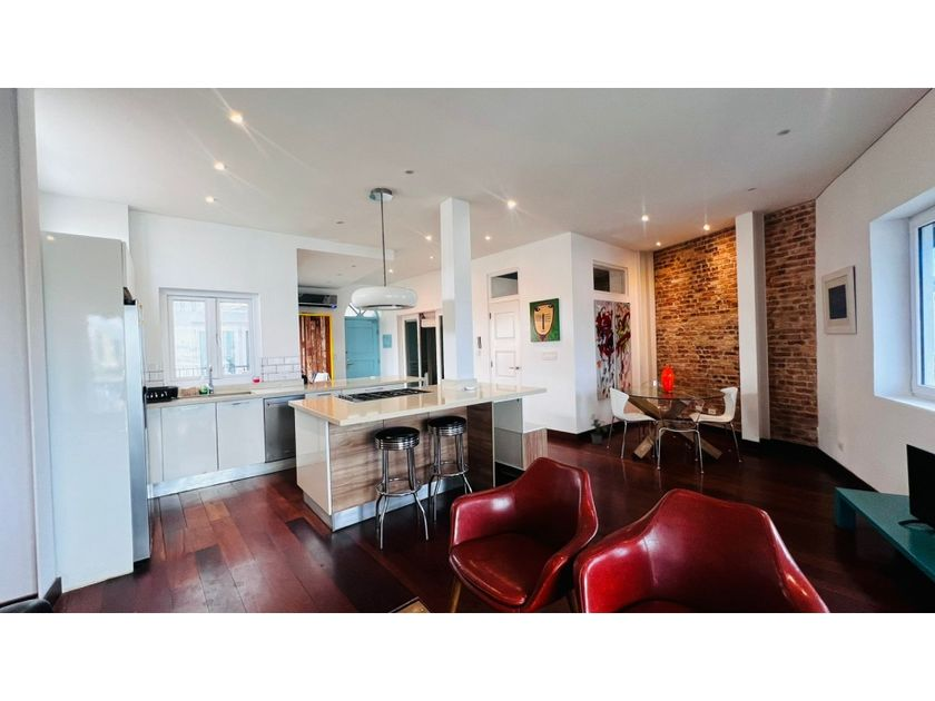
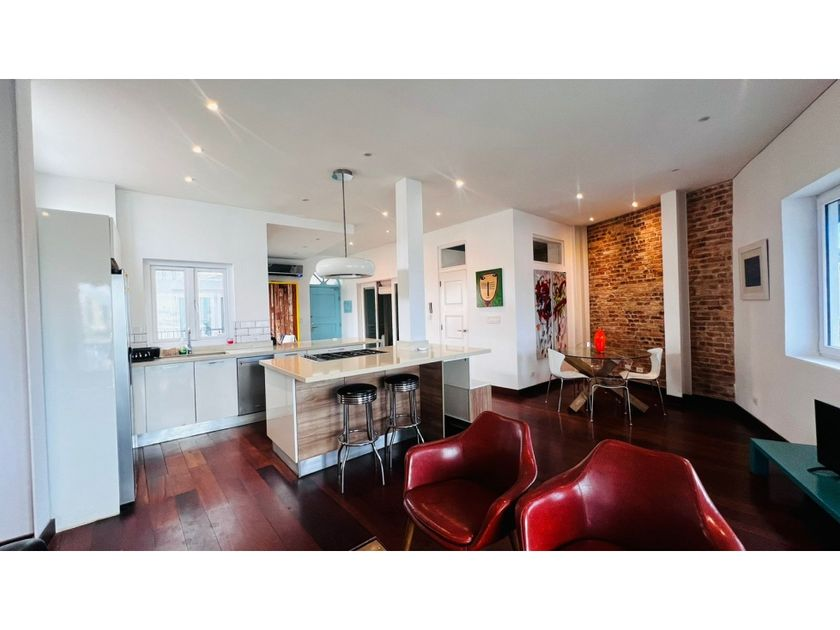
- potted plant (599, 431)
